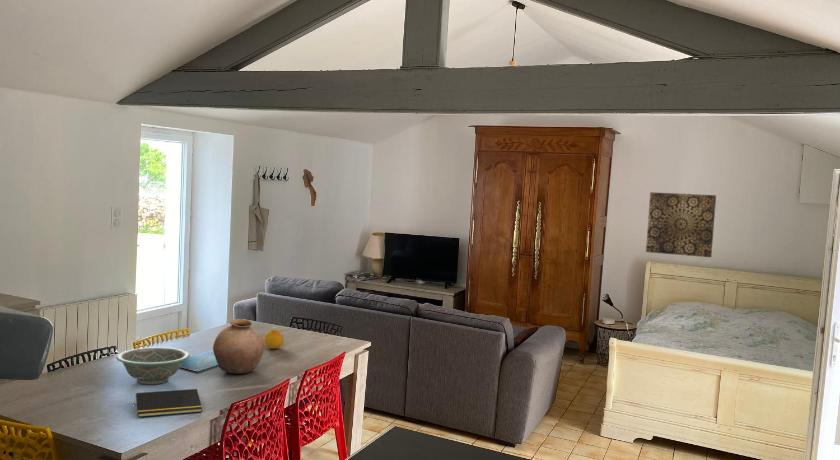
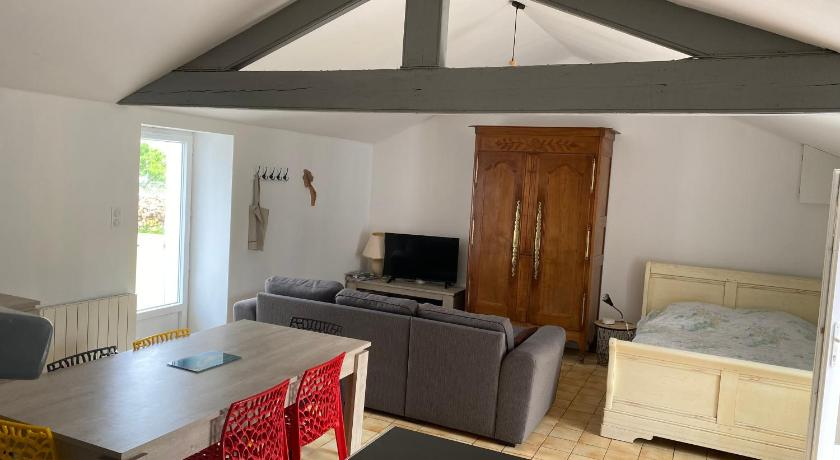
- fruit (274, 338)
- decorative bowl (153, 367)
- wall art (680, 224)
- pottery (238, 346)
- notepad (168, 402)
